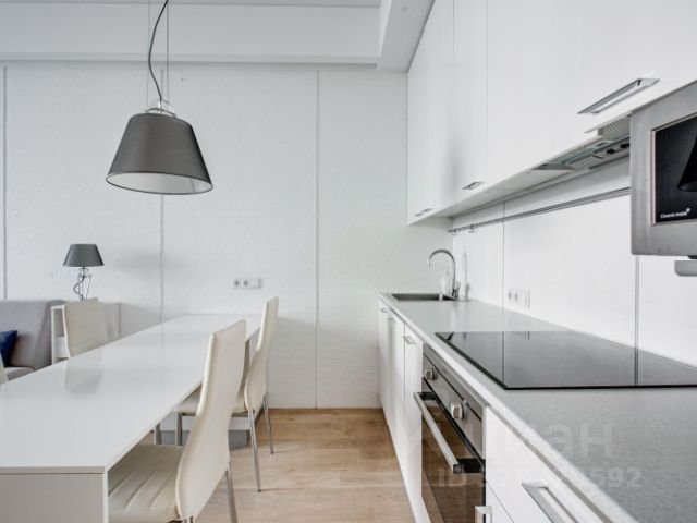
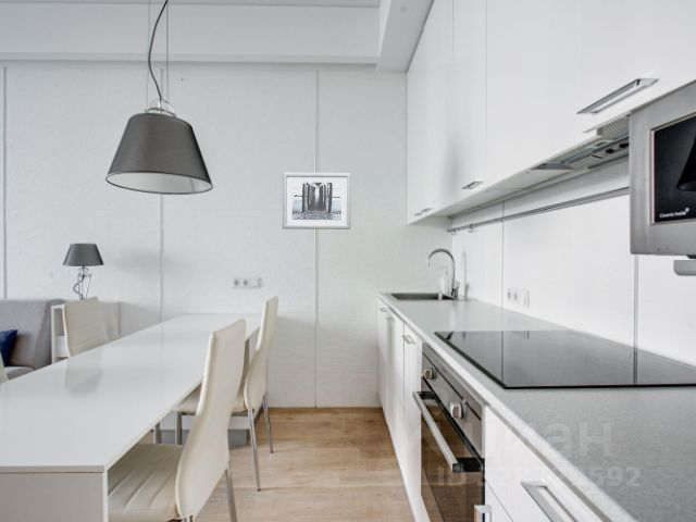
+ wall art (316, 200)
